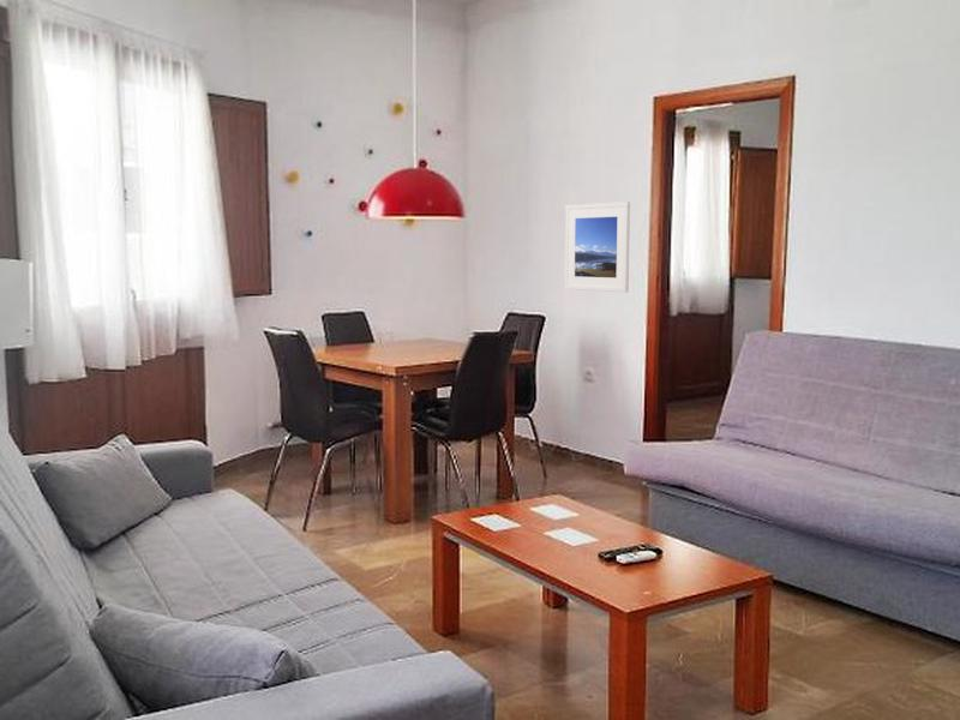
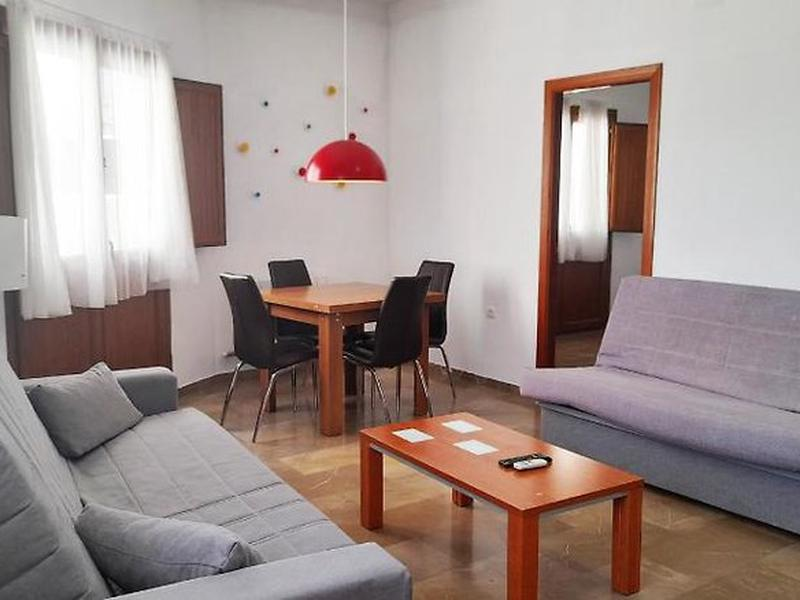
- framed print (595, 247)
